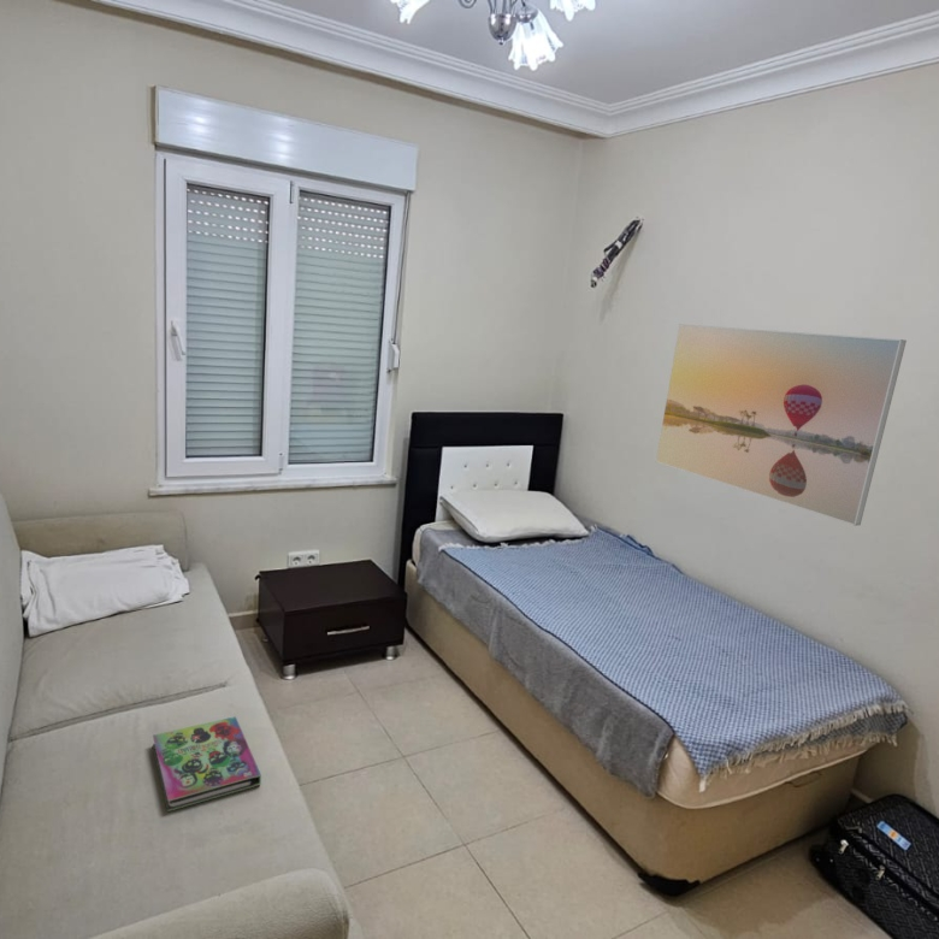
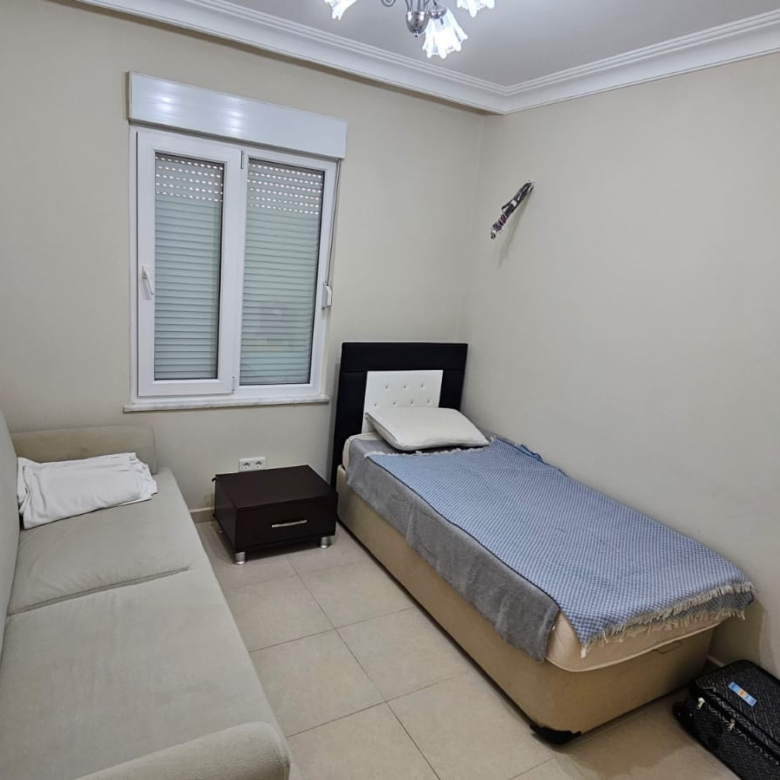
- book (205, 758)
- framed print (758, 412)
